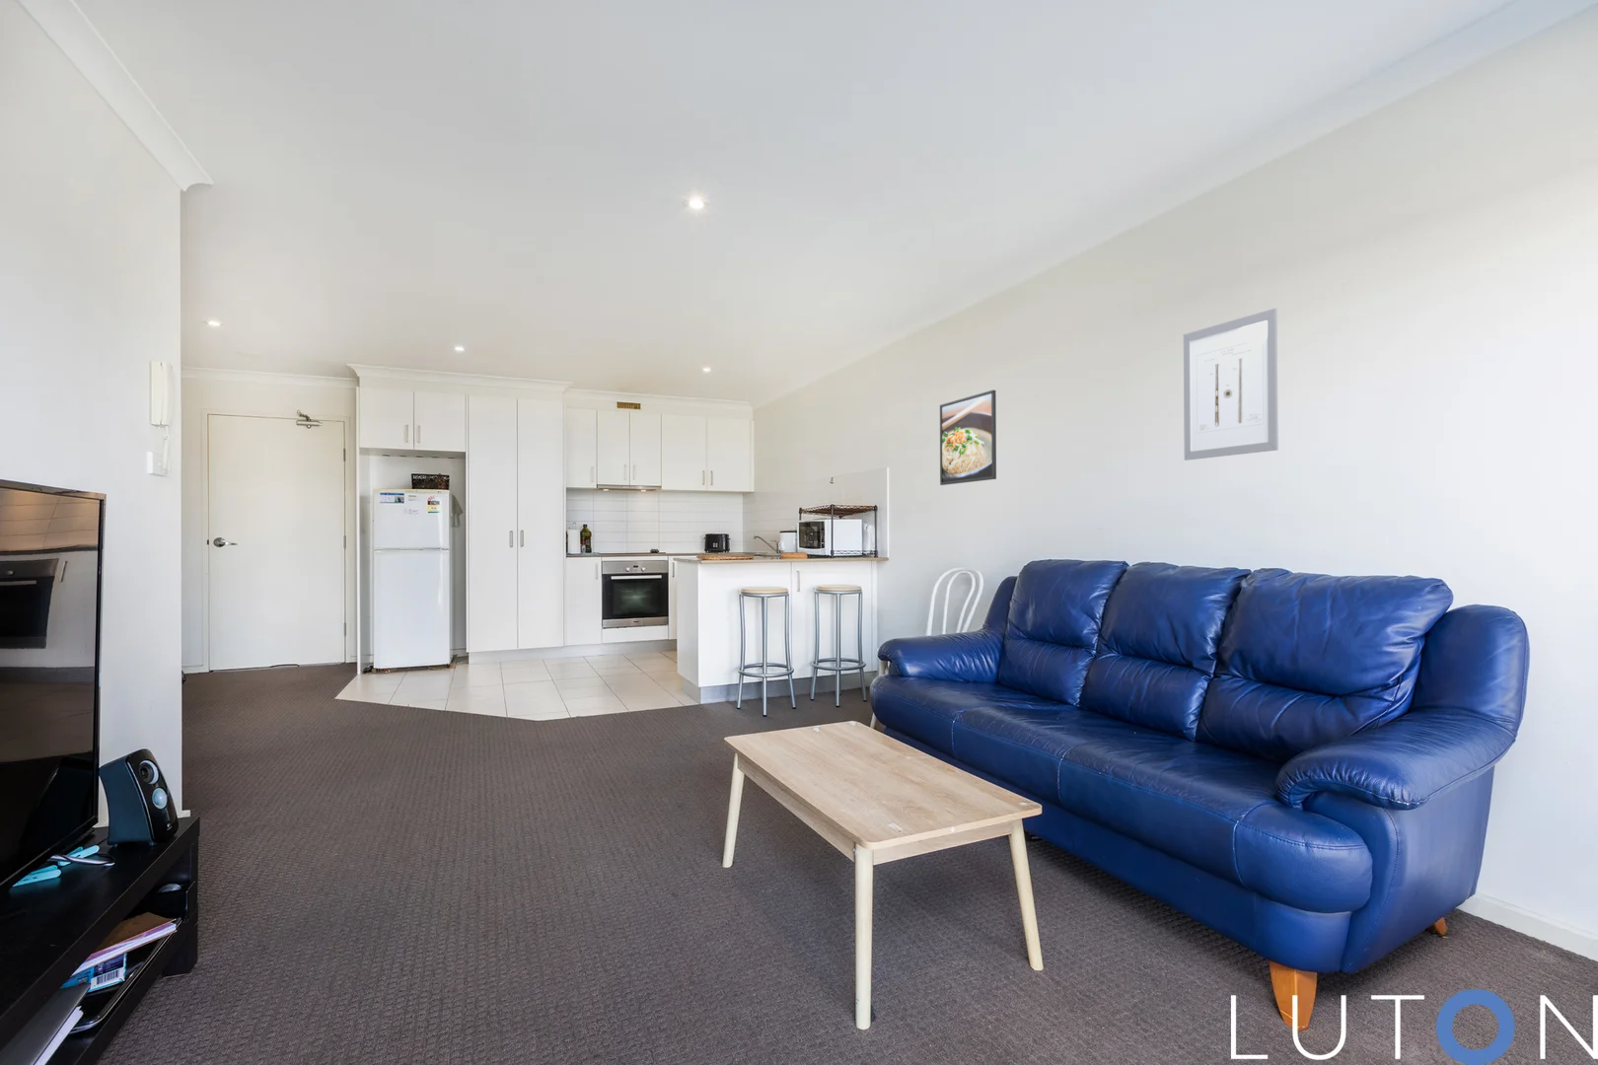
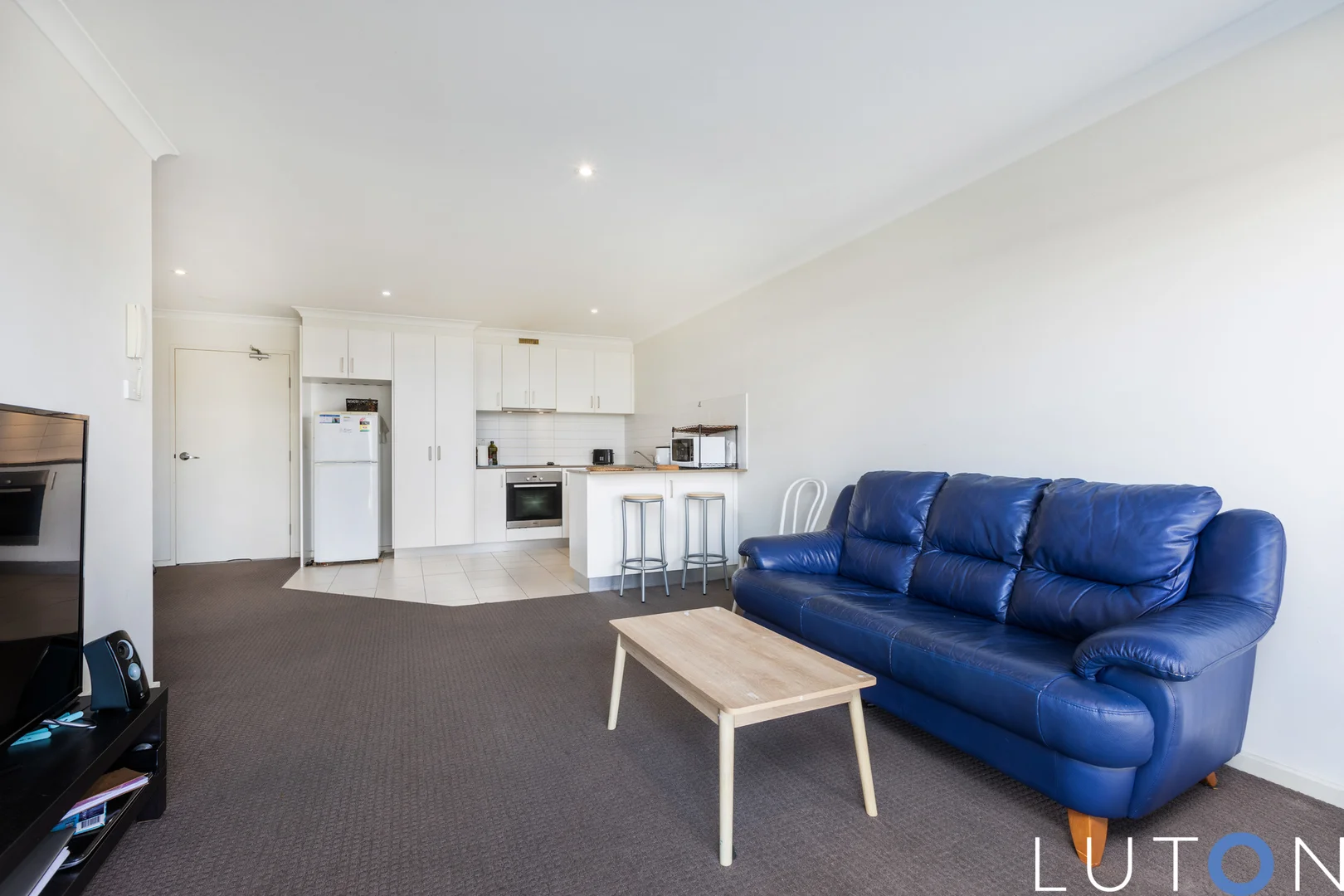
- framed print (965, 440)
- wall art (1227, 389)
